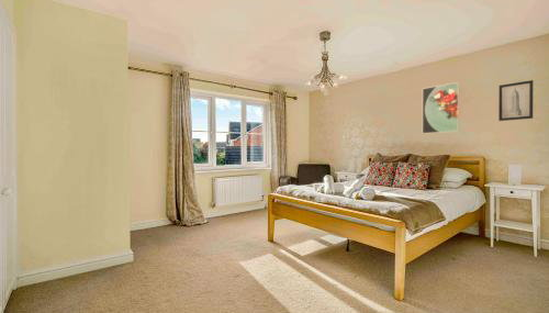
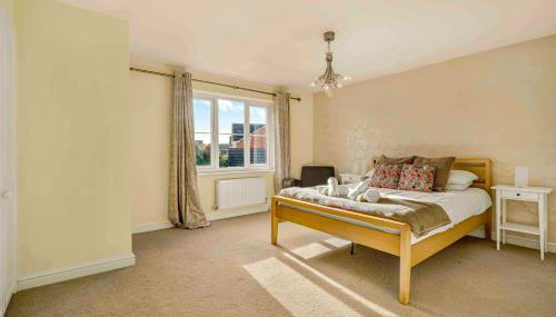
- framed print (439, 109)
- wall art (515, 101)
